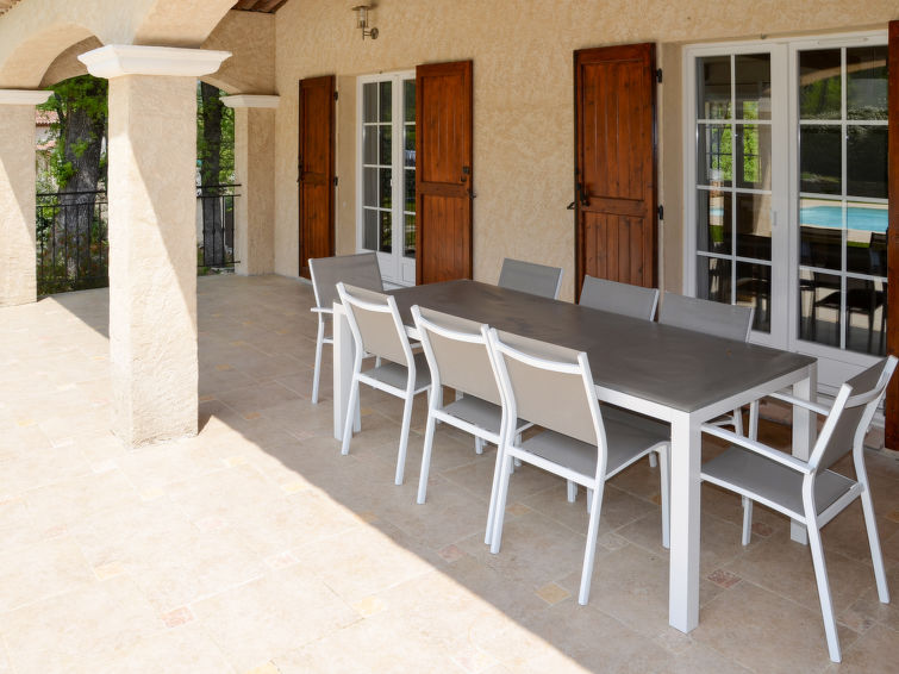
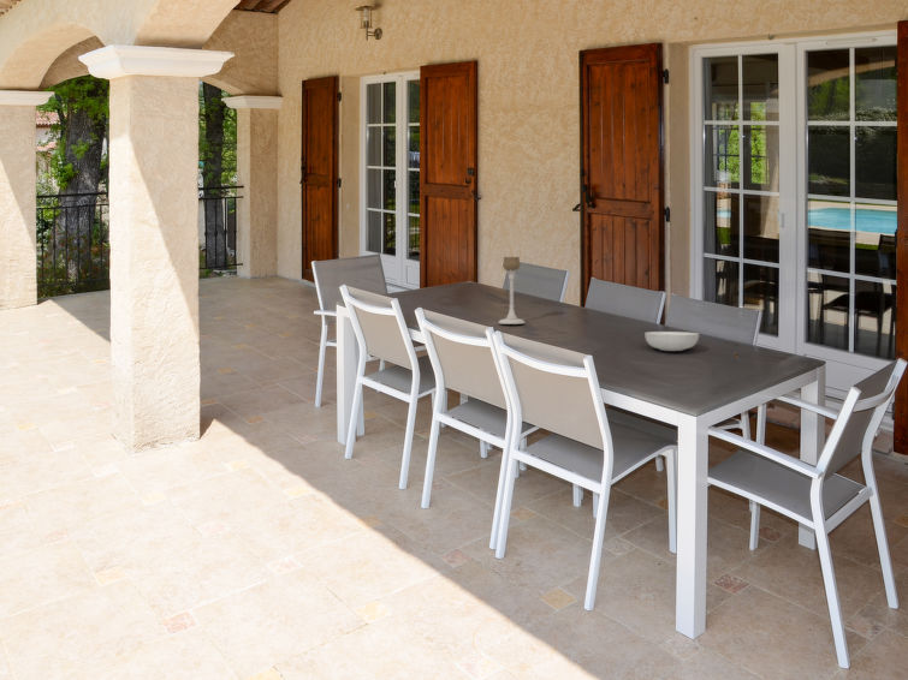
+ serving bowl (671, 341)
+ candle holder (511, 290)
